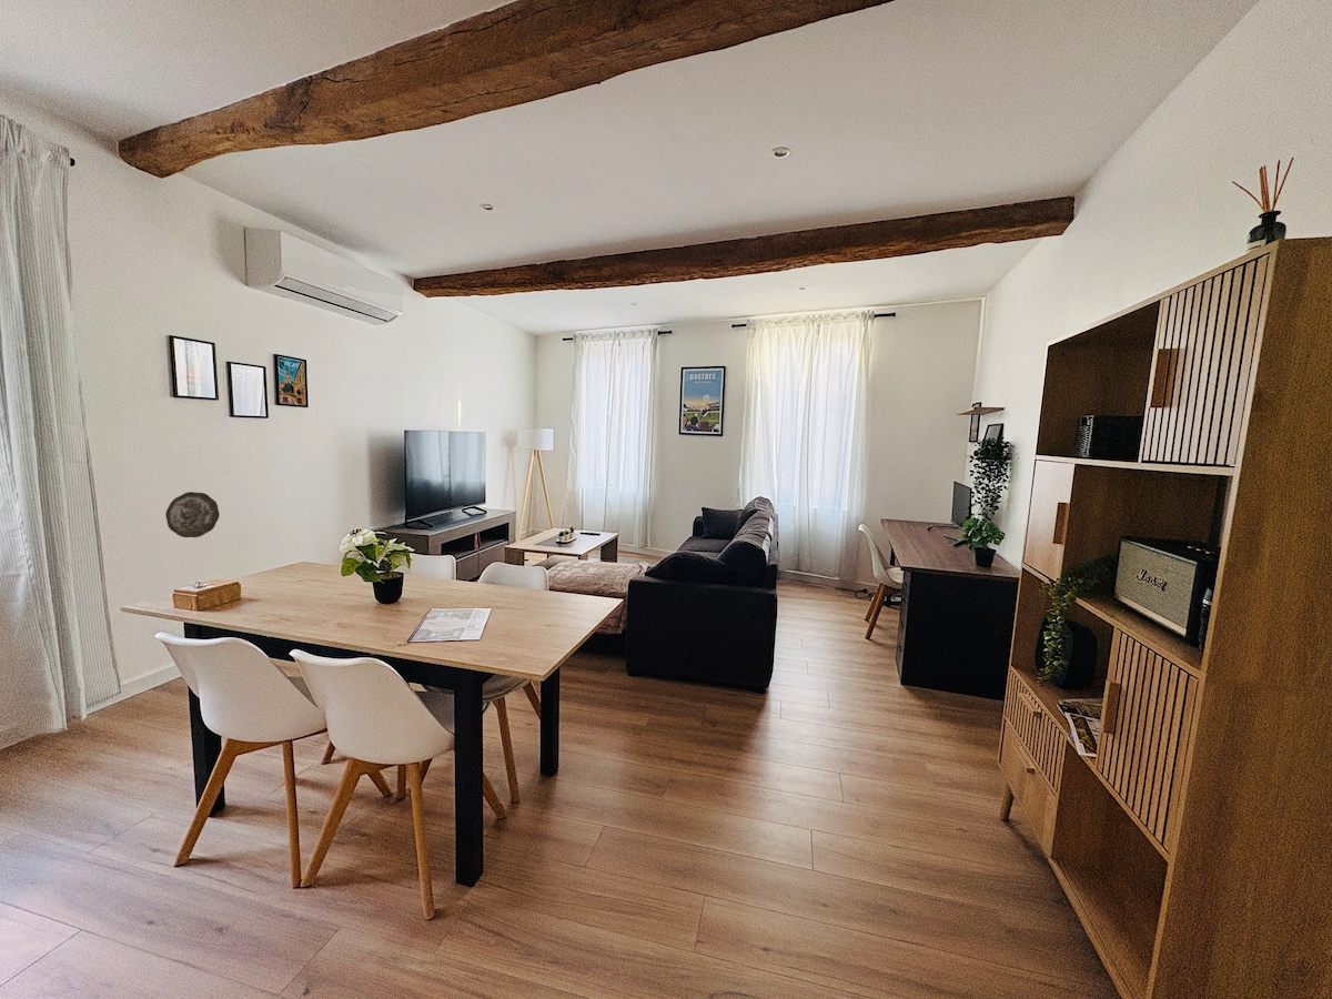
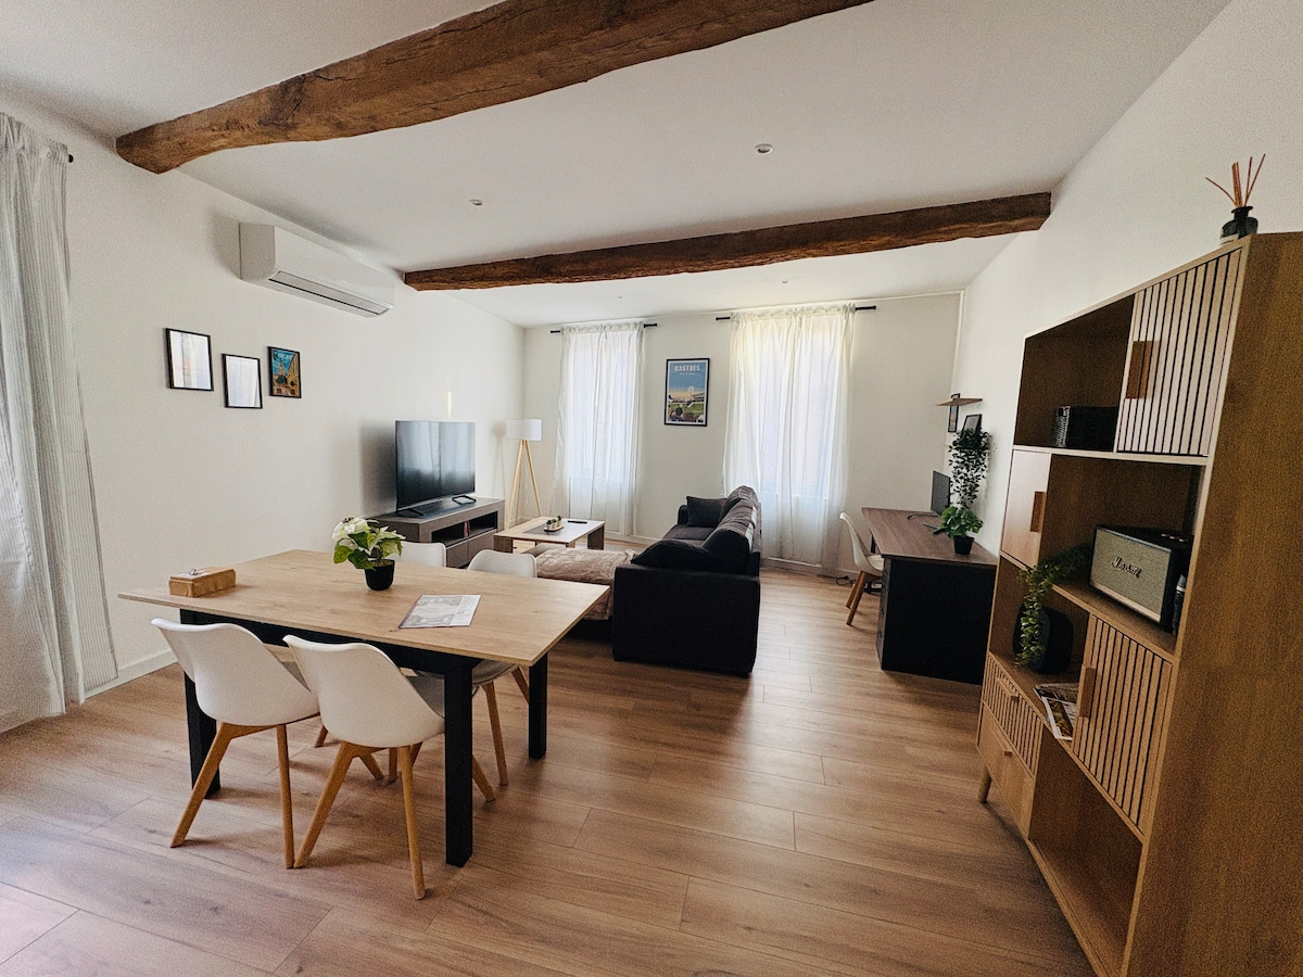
- decorative plate (192, 514)
